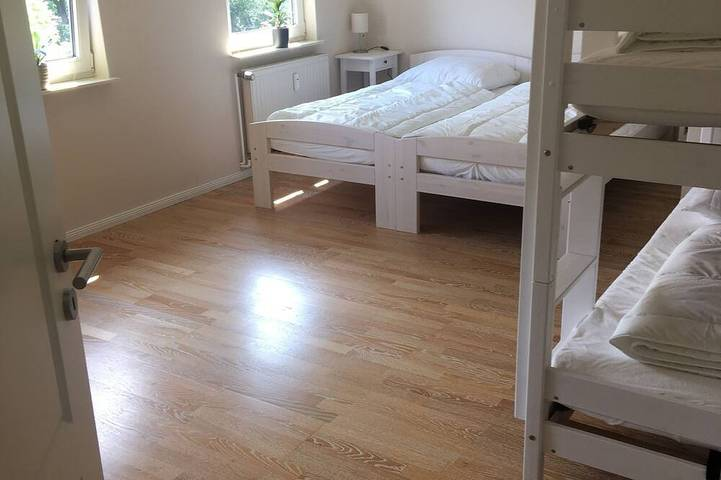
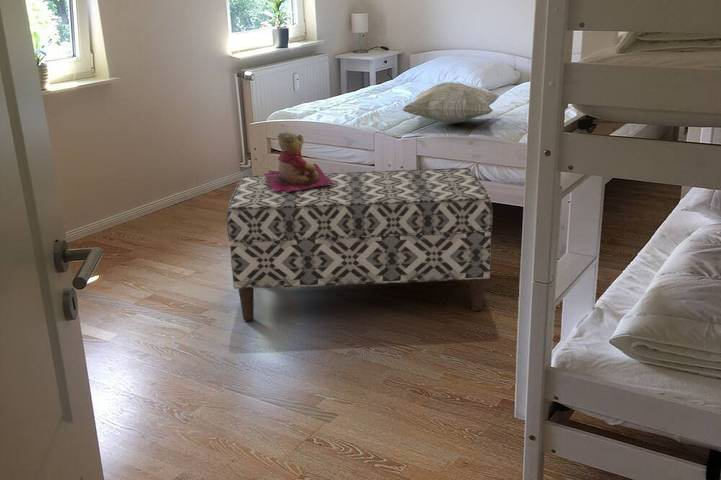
+ bench (359, 242)
+ teddy bear (295, 158)
+ decorative pillow (452, 102)
